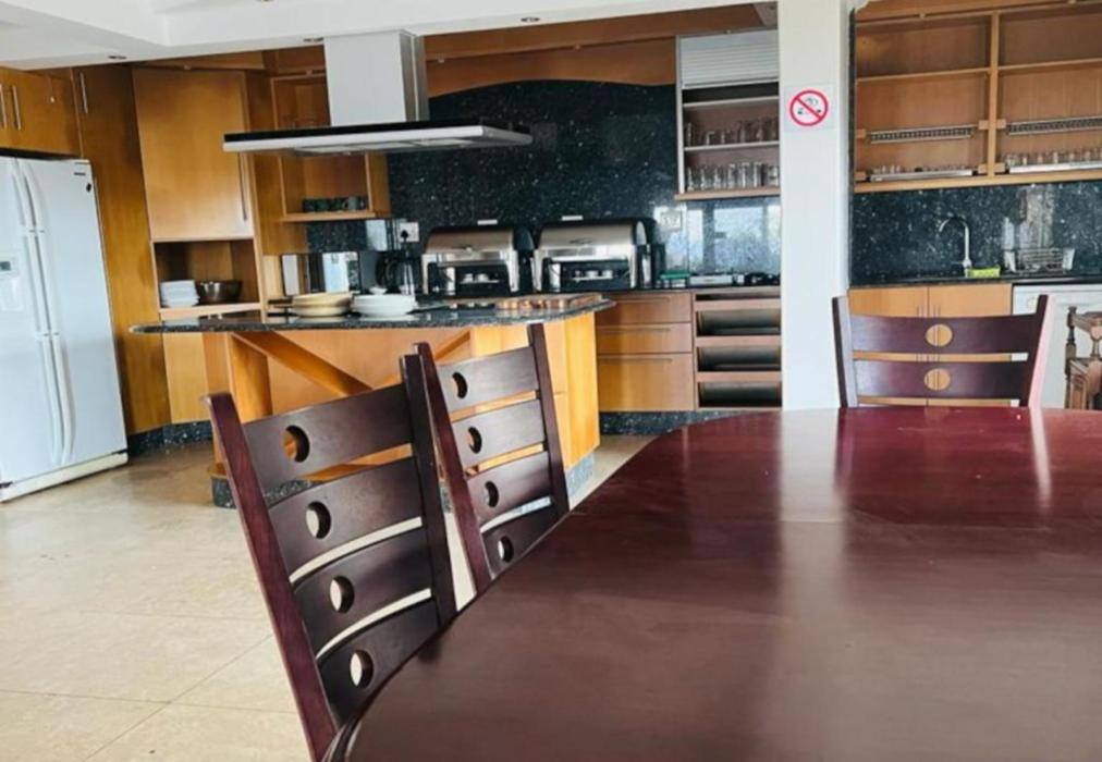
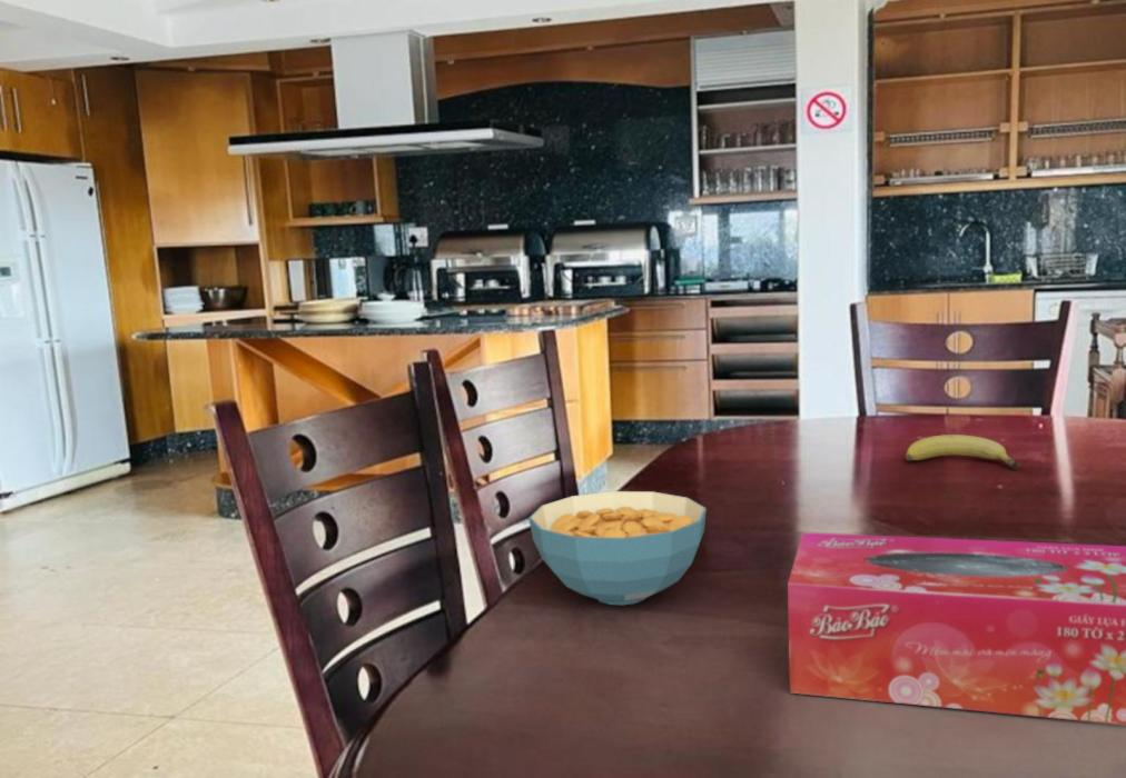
+ tissue box (962, 618)
+ fruit (961, 449)
+ cereal bowl (619, 553)
